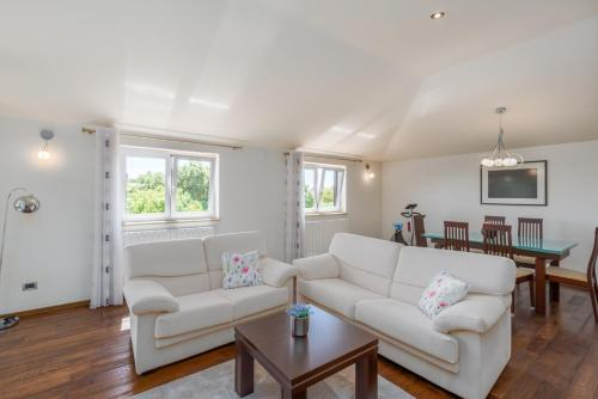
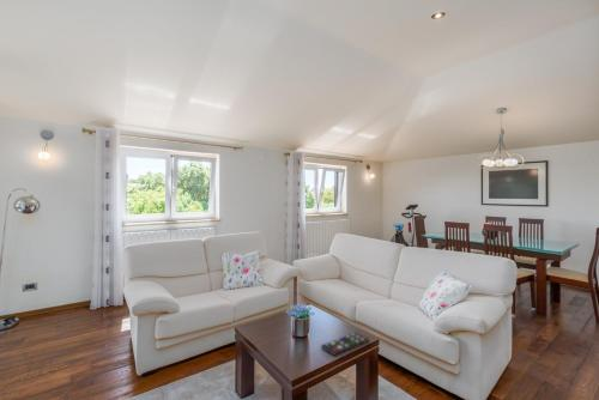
+ remote control (345, 343)
